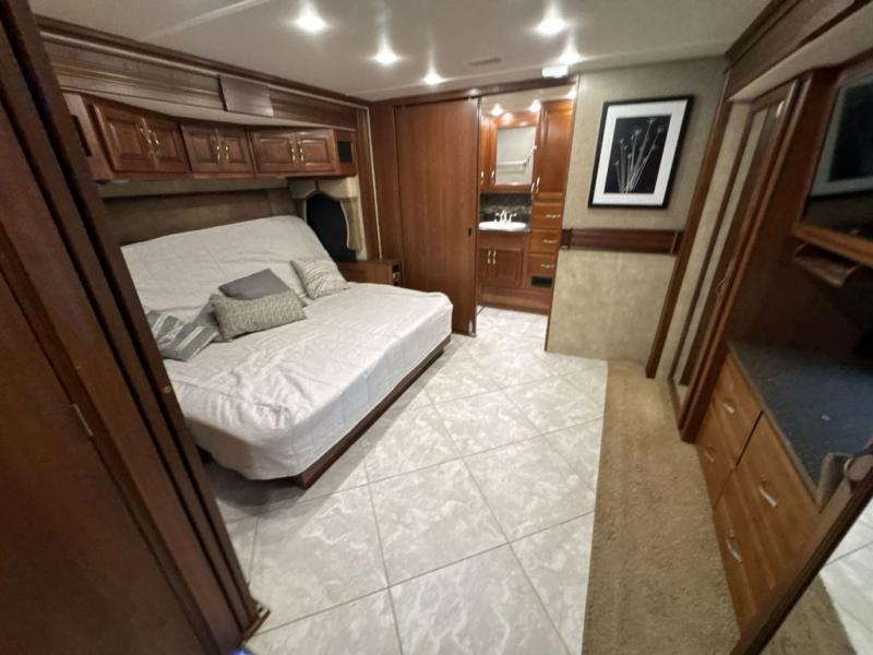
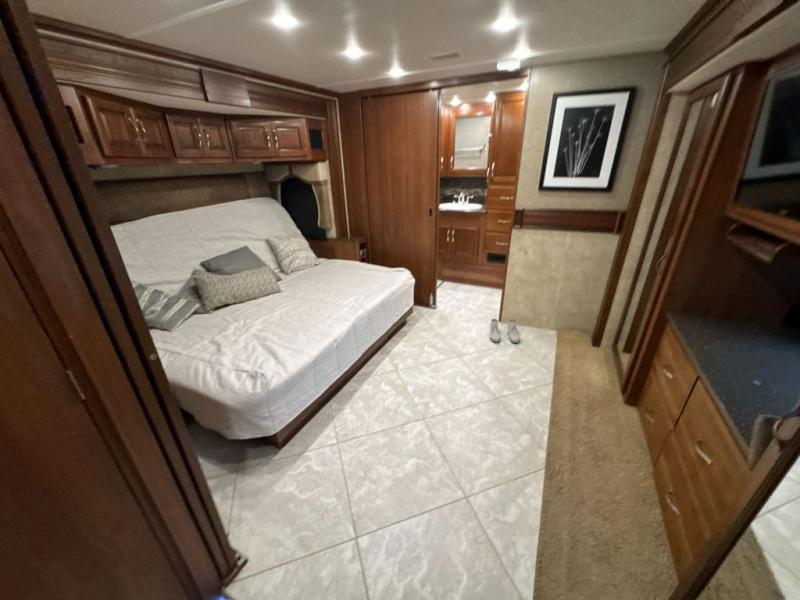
+ boots (508, 330)
